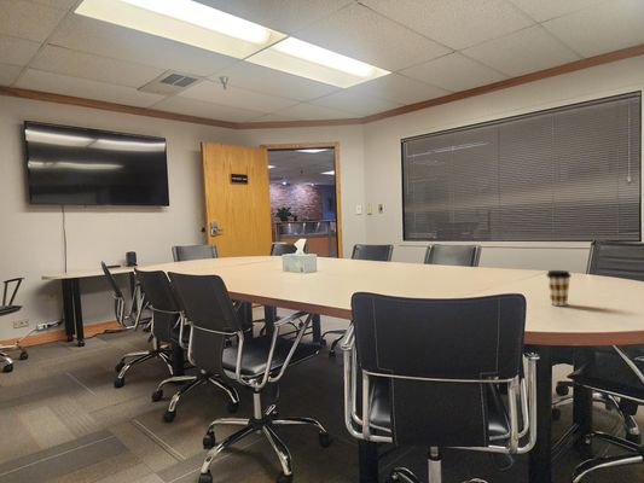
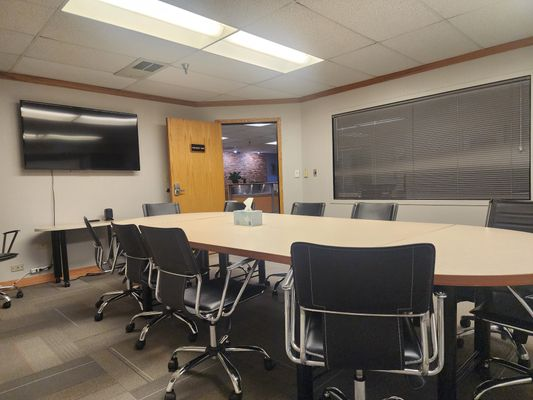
- coffee cup (558, 287)
